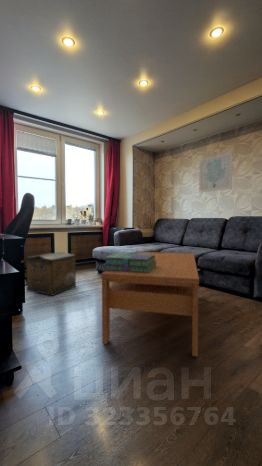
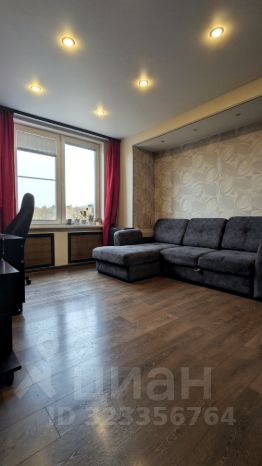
- cardboard box (52, 271)
- coffee table (158, 287)
- stack of books (130, 261)
- wall art (214, 173)
